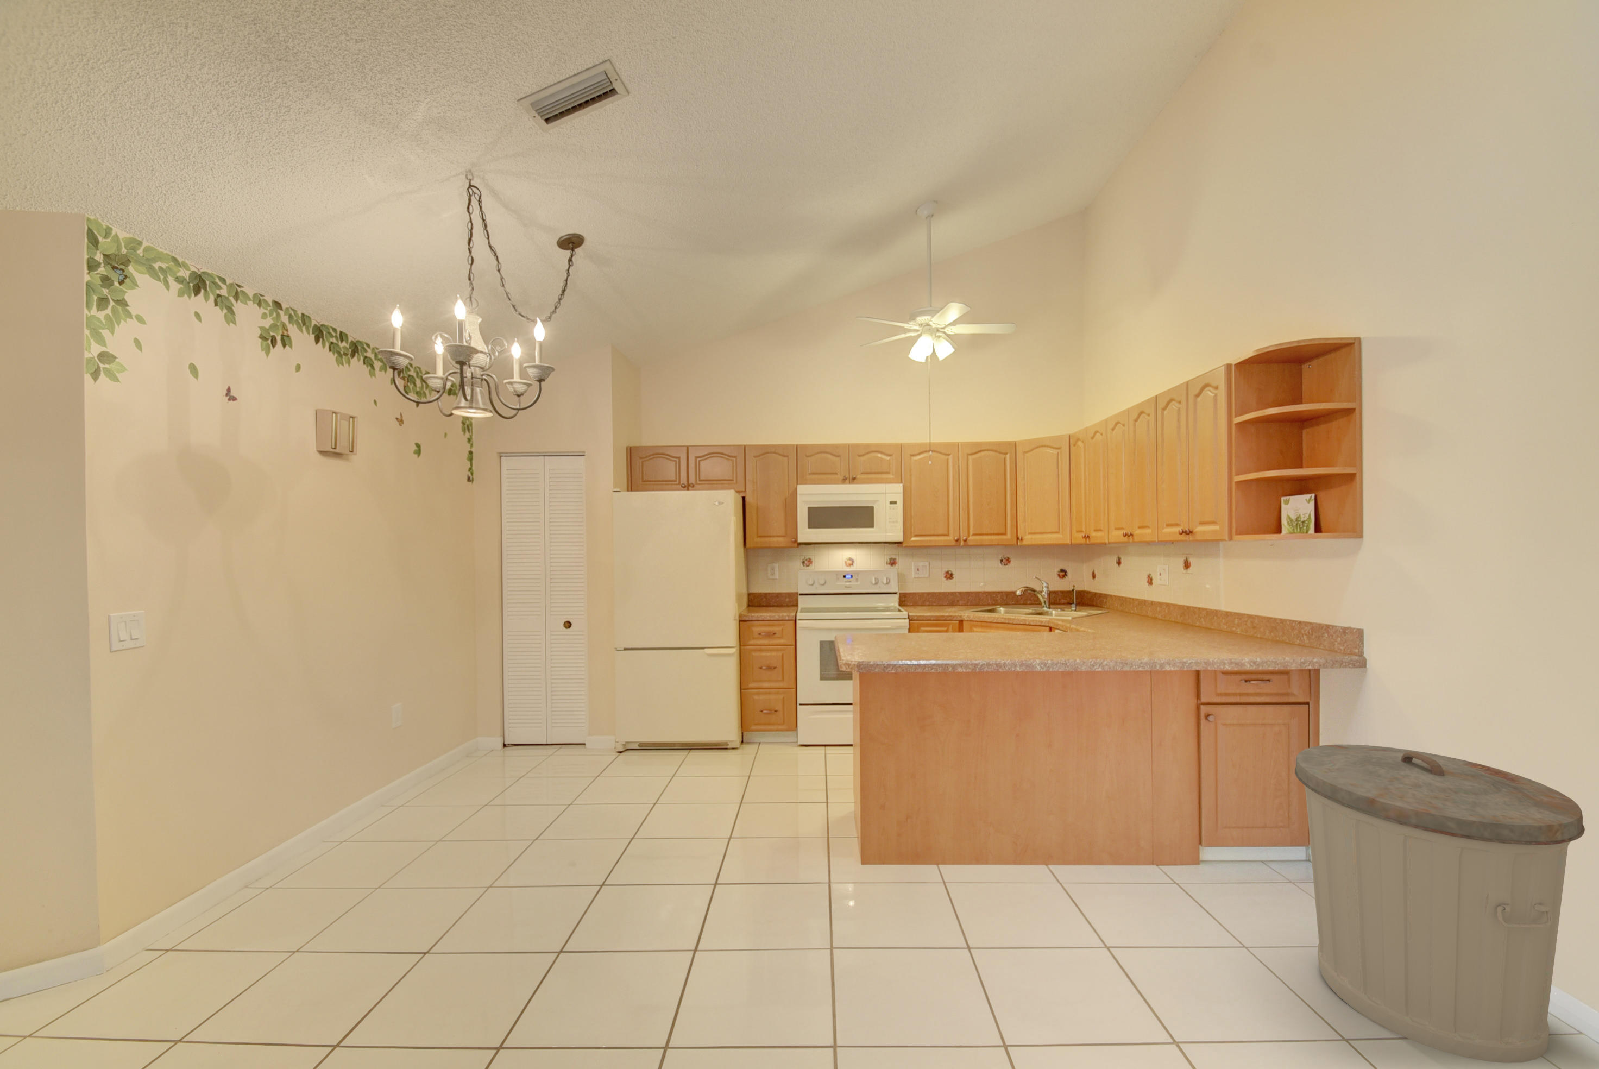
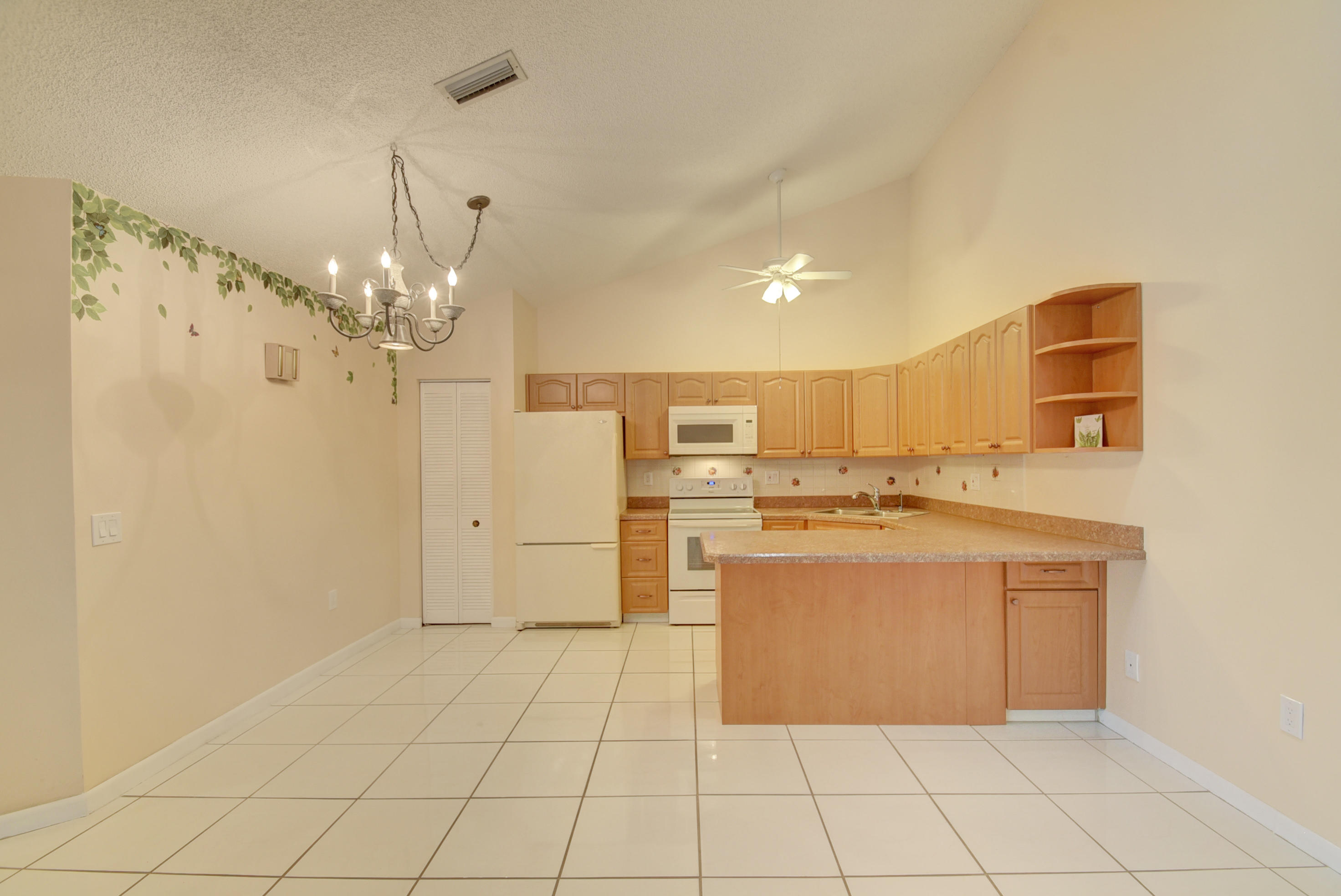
- trash can (1423, 877)
